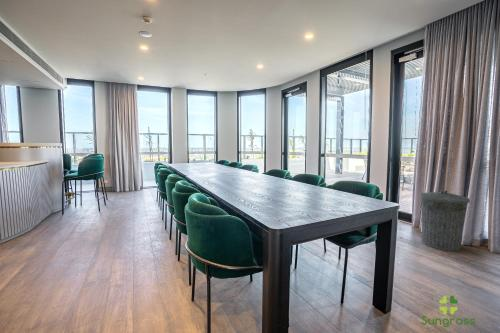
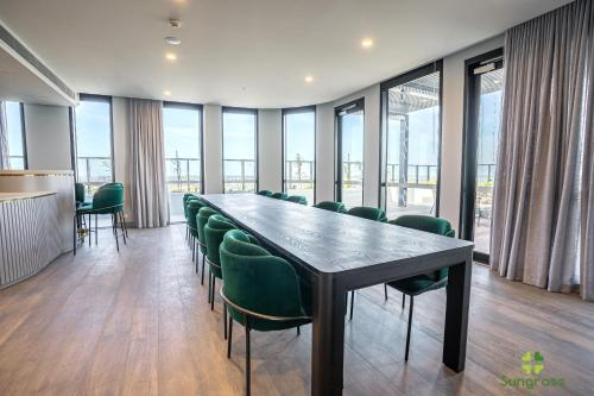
- trash can (442, 217)
